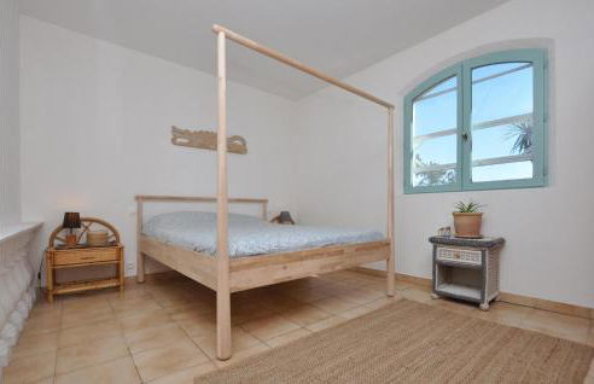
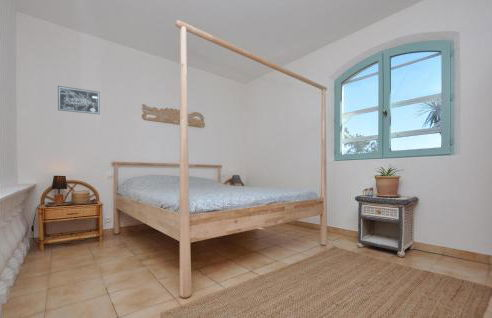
+ wall art (79, 100)
